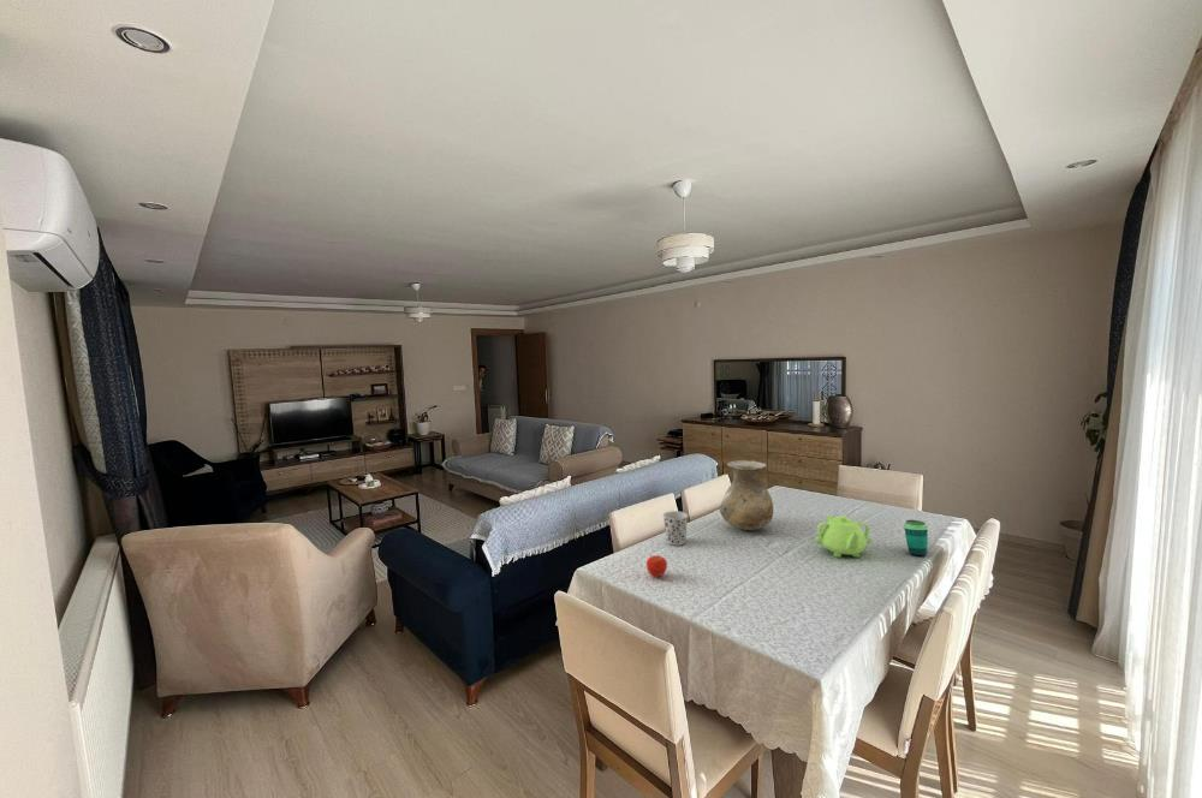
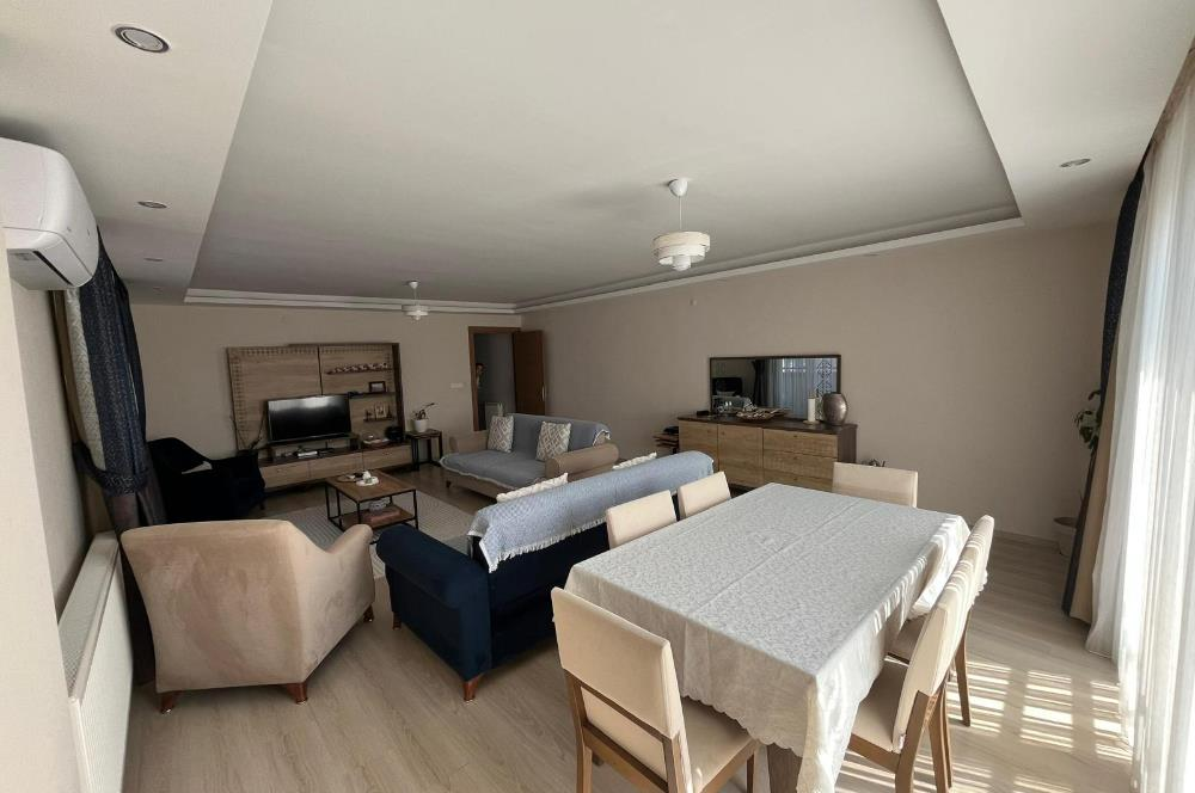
- cup (676, 528)
- vase (746, 496)
- cup (915, 537)
- teapot (841, 534)
- fruit (656, 565)
